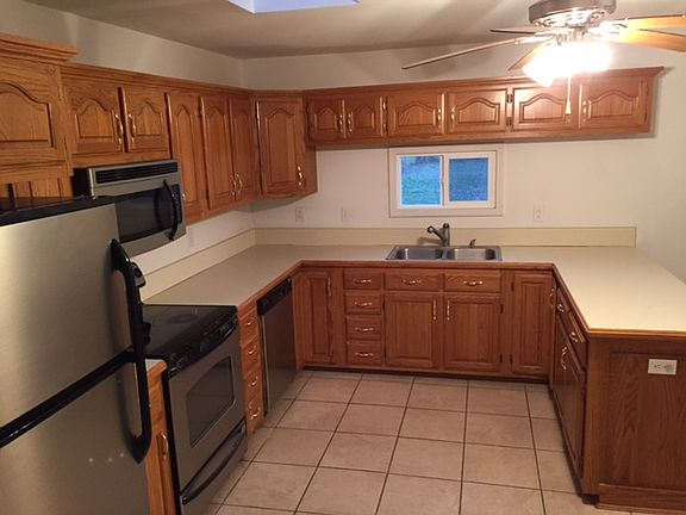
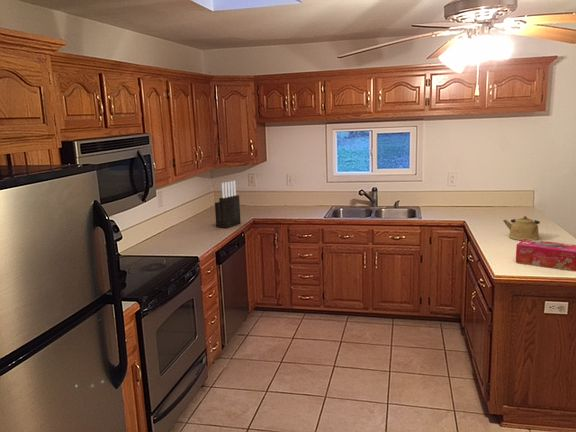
+ knife block (226, 203)
+ tissue box (549, 254)
+ kettle (521, 226)
